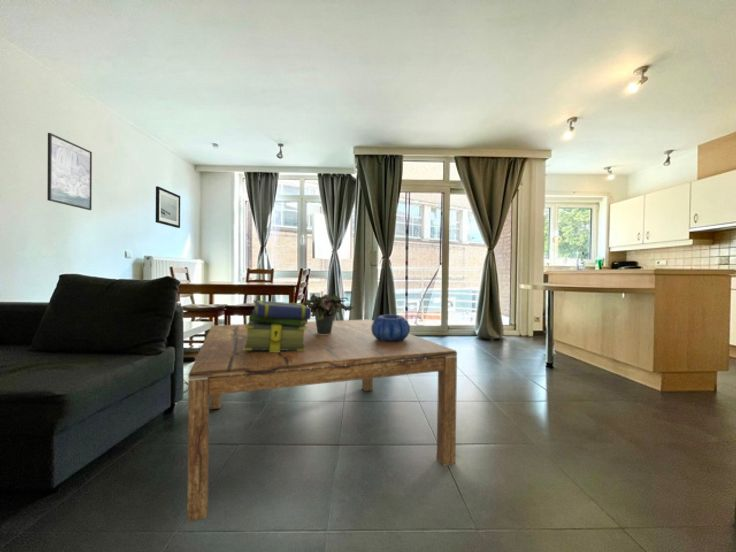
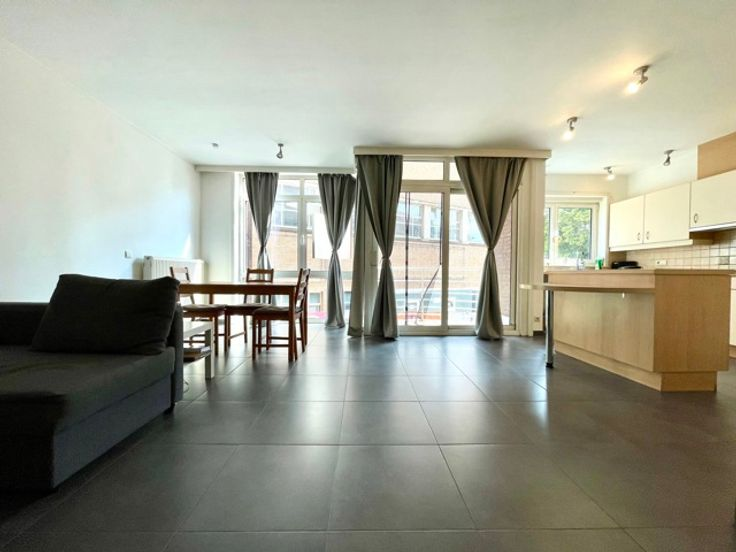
- decorative bowl (390, 327)
- wall art (168, 208)
- potted plant (324, 313)
- coffee table (313, 382)
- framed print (71, 174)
- stack of books (278, 323)
